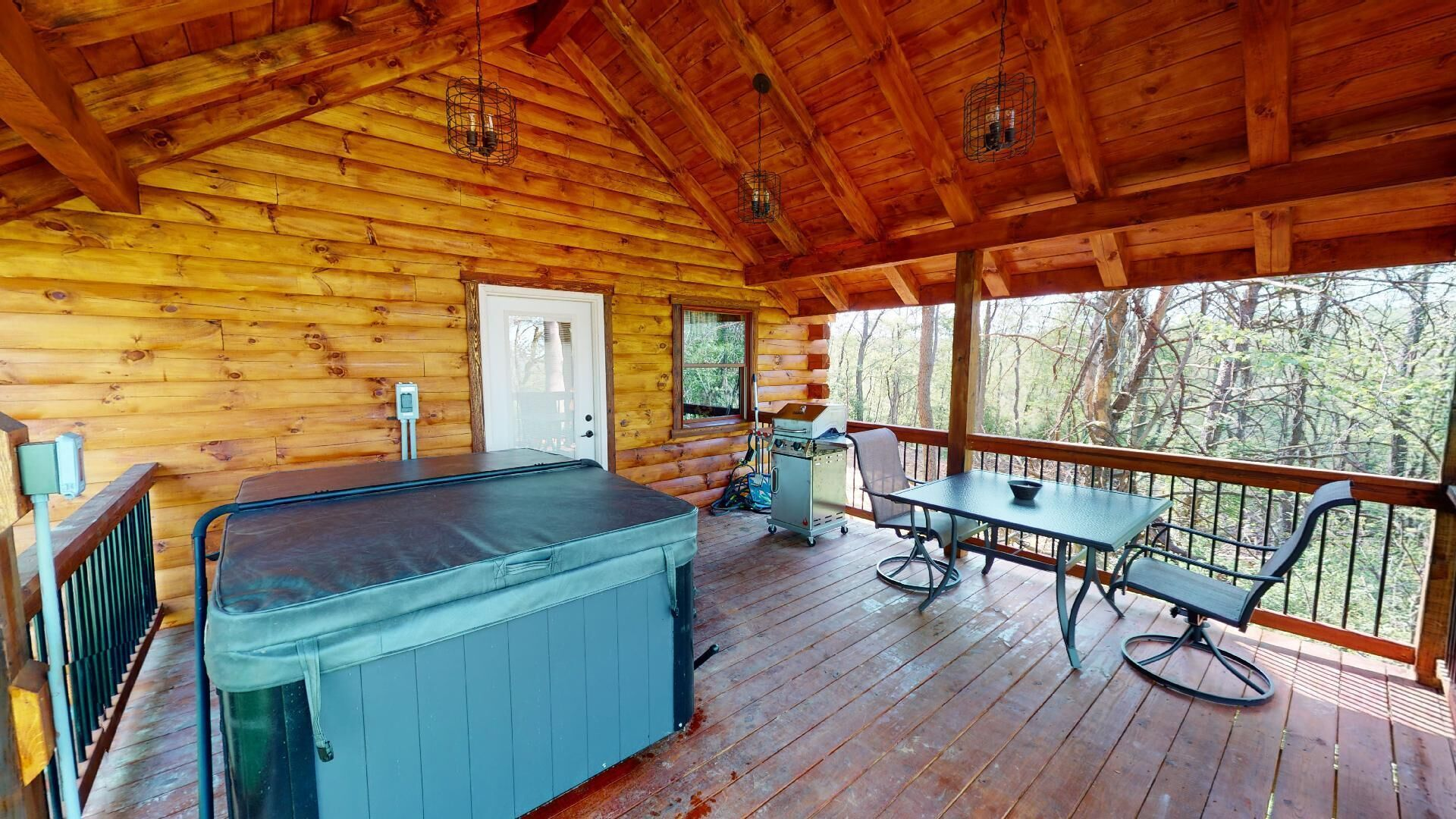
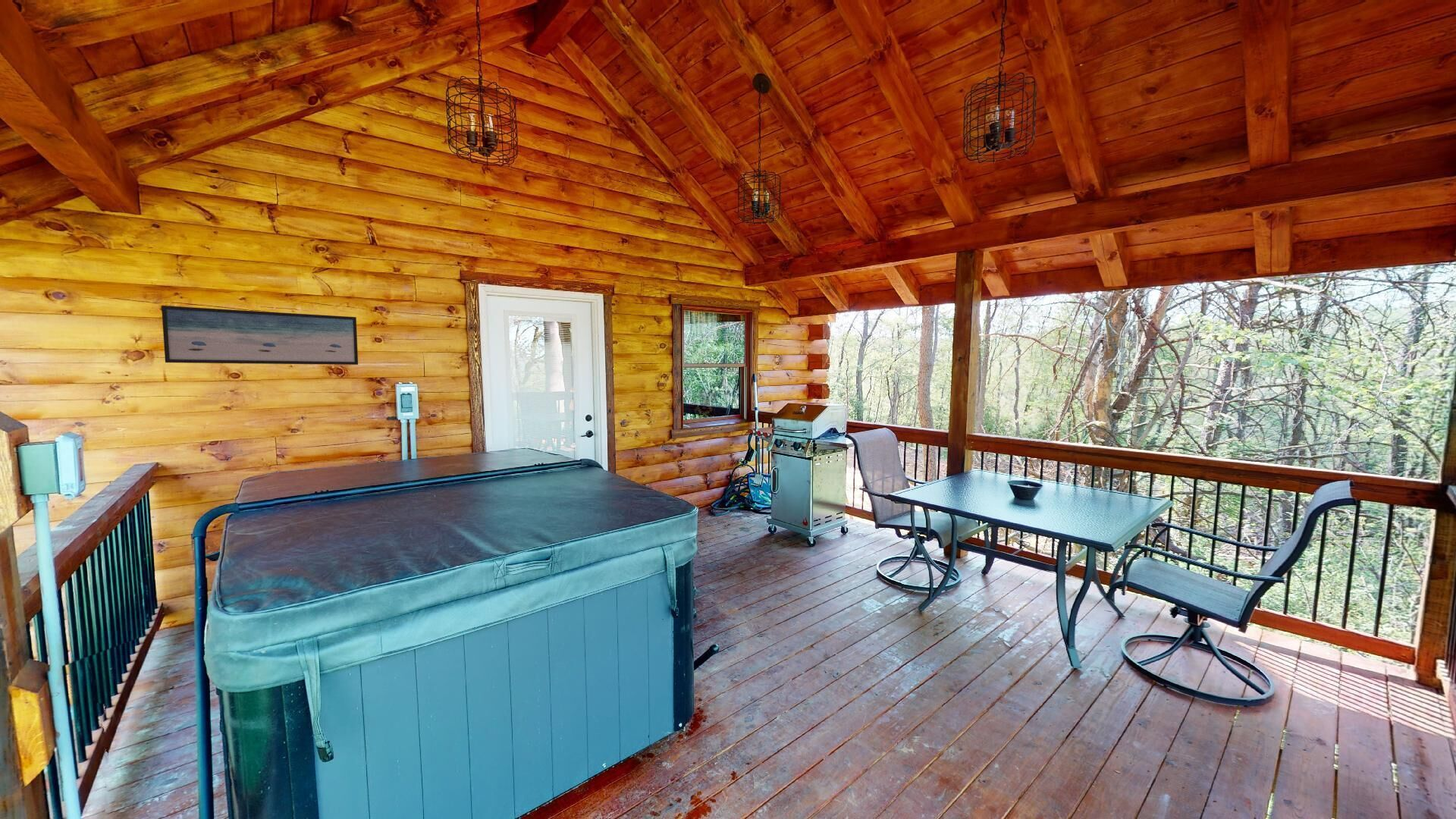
+ wall art (268, 337)
